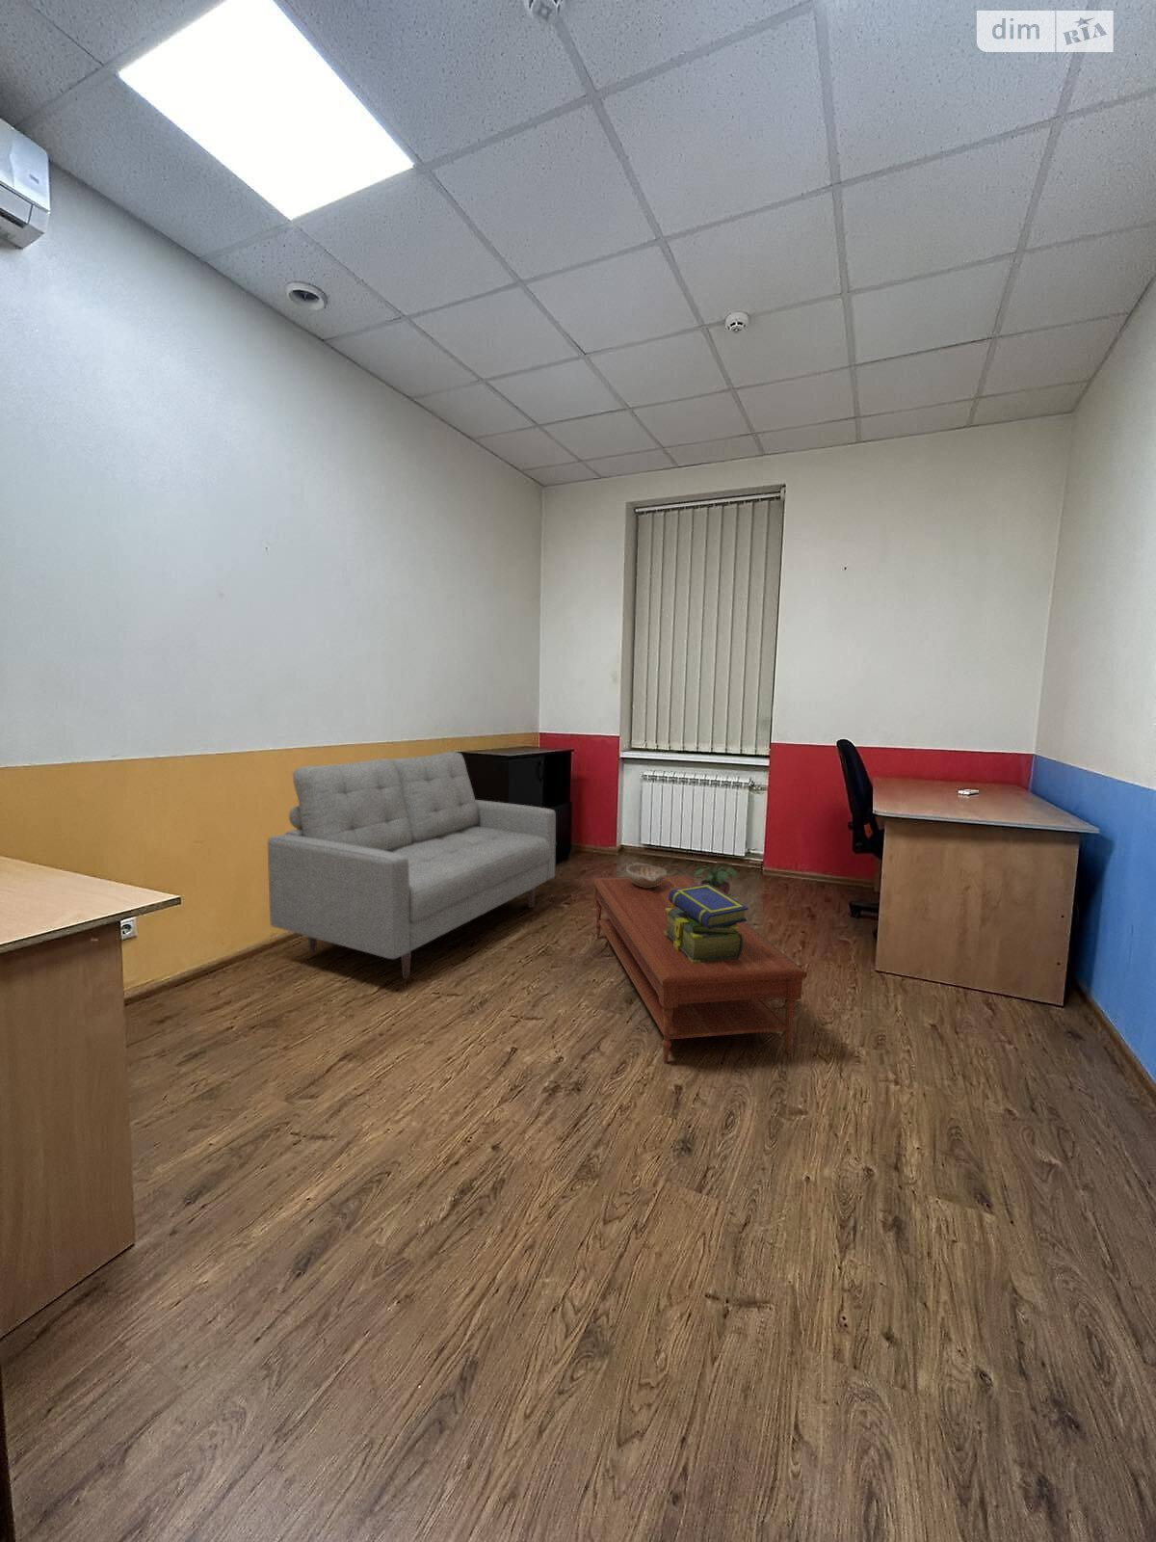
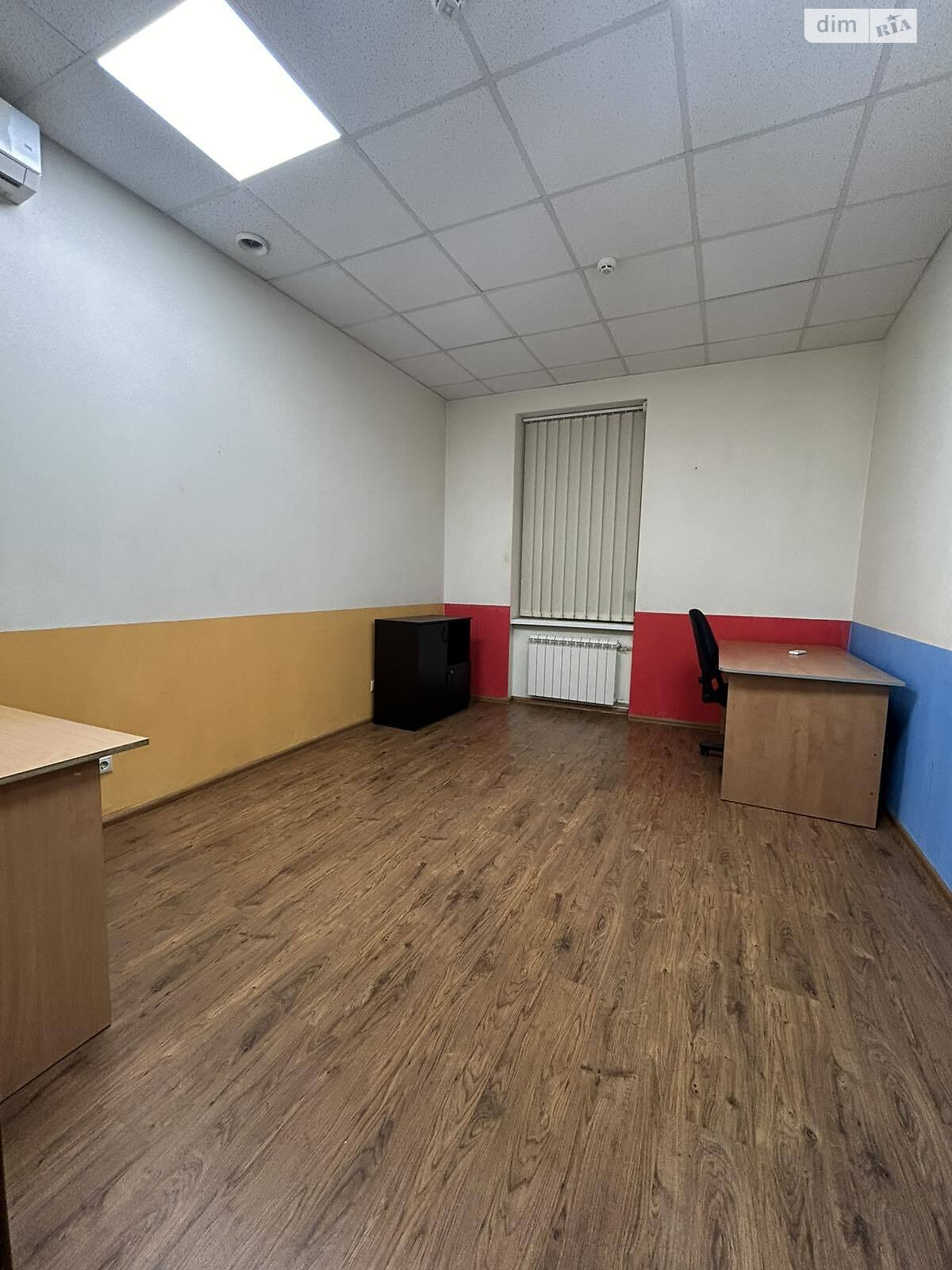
- coffee table (676, 951)
- decorative bowl (646, 877)
- potted plant (715, 888)
- stack of books (706, 920)
- sofa (431, 844)
